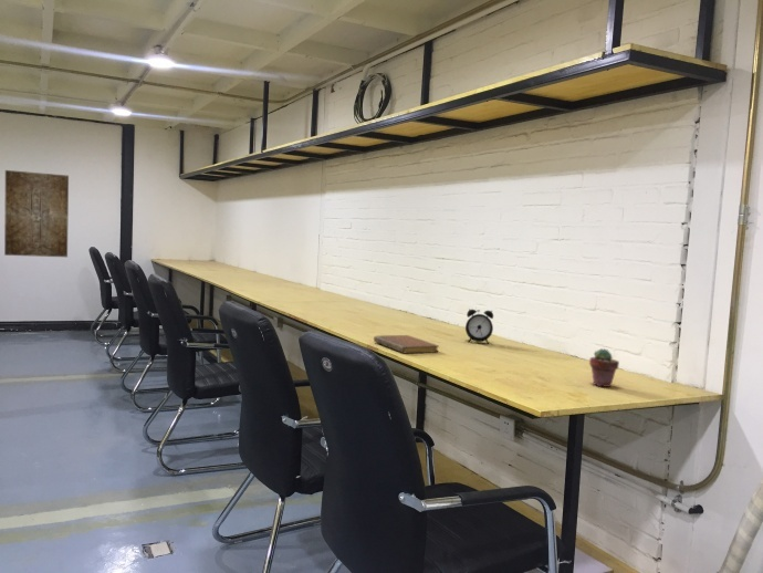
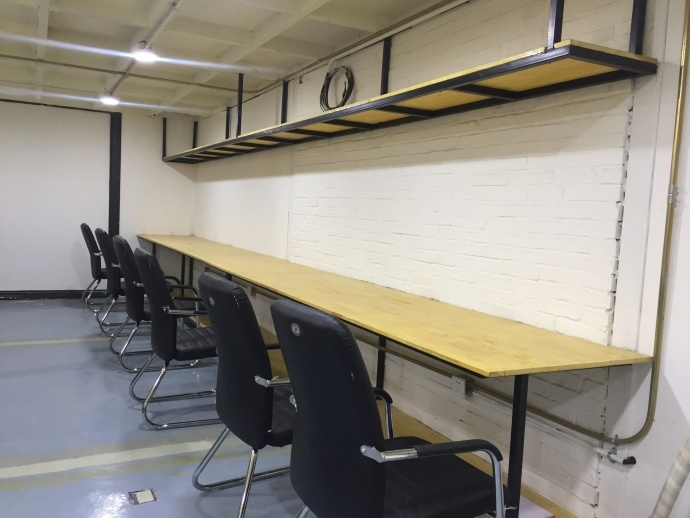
- alarm clock (479, 325)
- wall art (36, 215)
- potted succulent (603, 366)
- notebook (405, 343)
